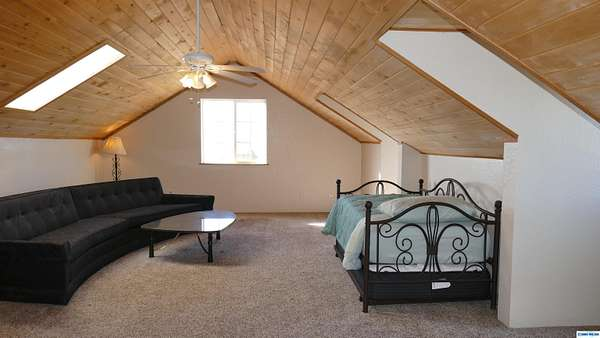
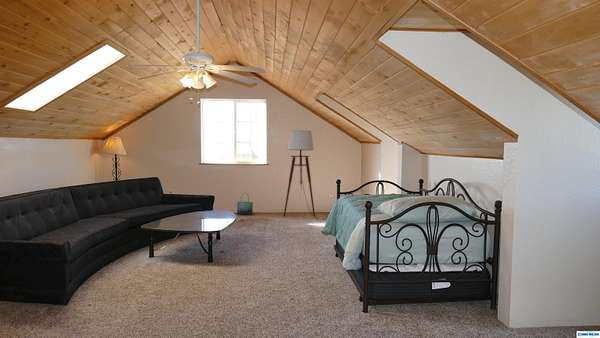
+ floor lamp (307, 174)
+ basket (244, 203)
